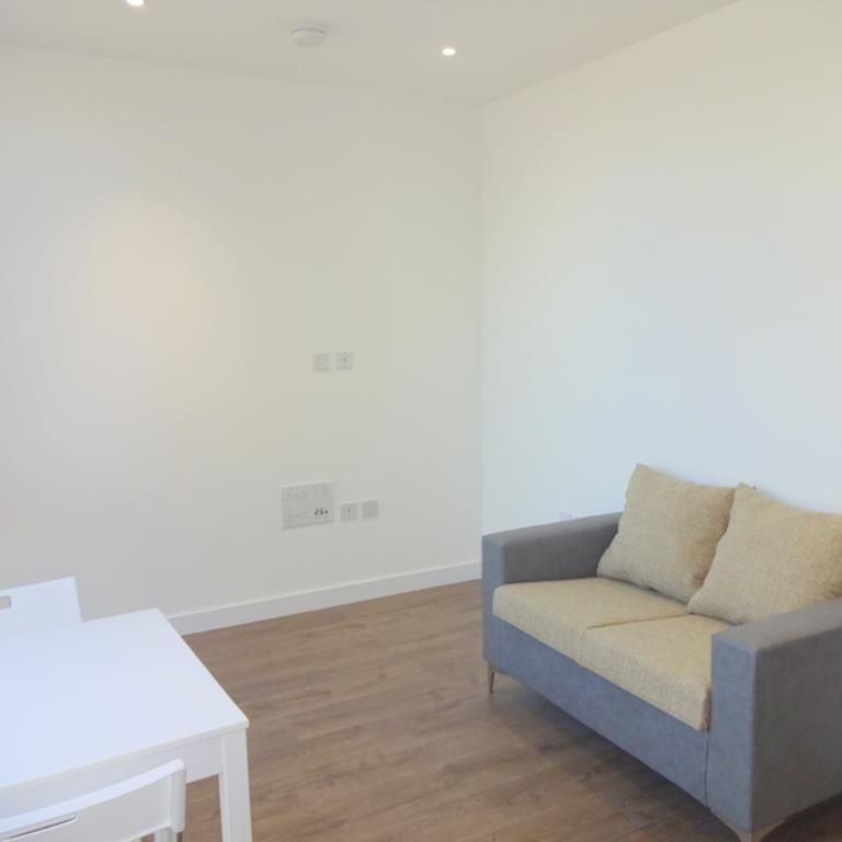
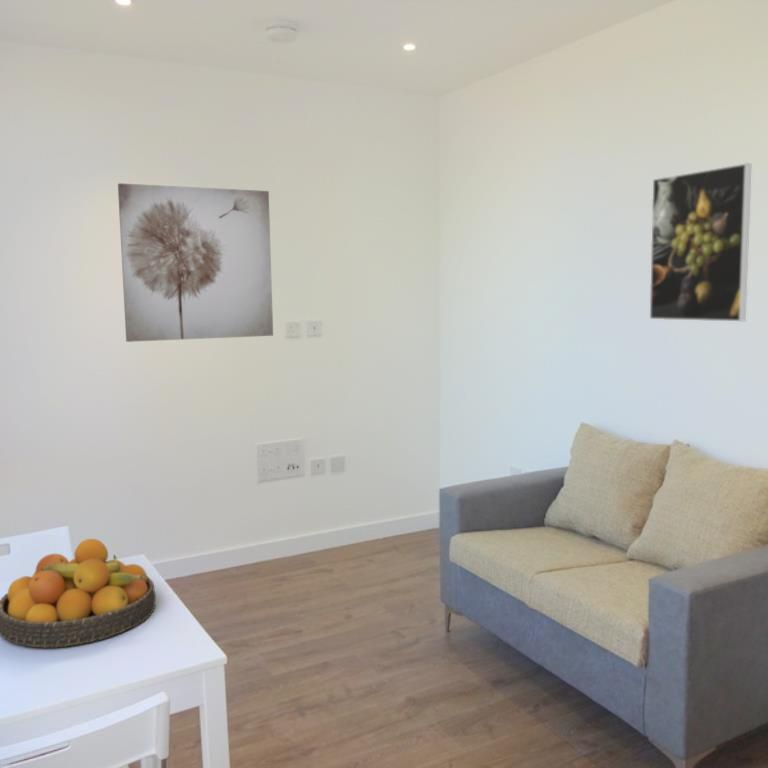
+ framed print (696, 246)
+ wall art (199, 263)
+ fruit bowl (77, 584)
